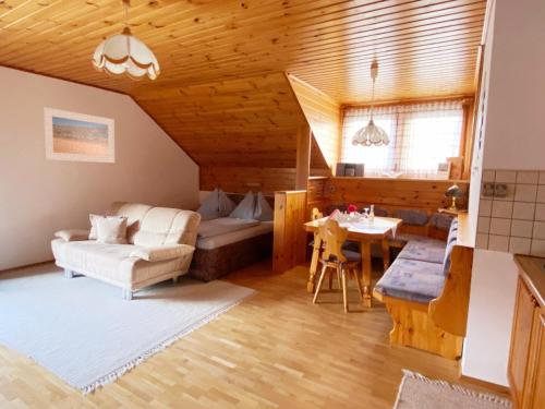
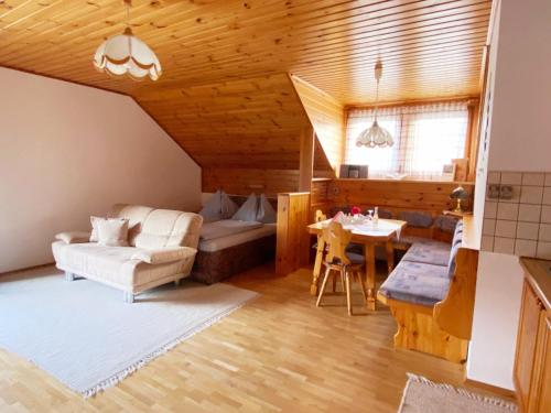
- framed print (82, 137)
